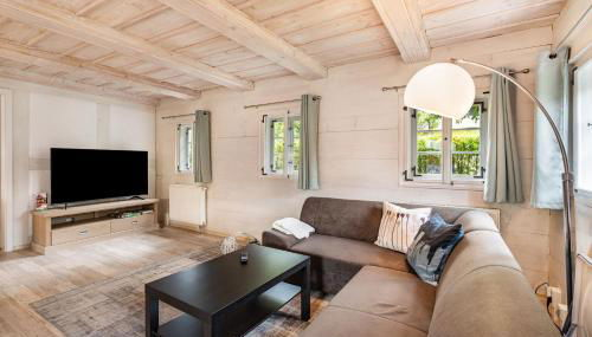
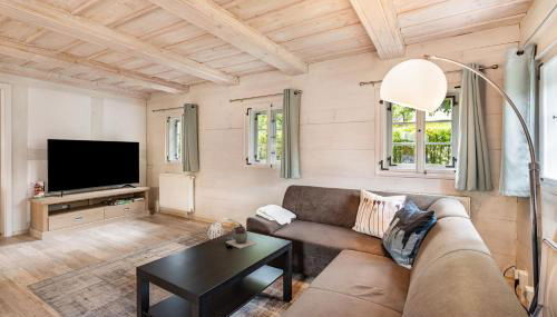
+ succulent plant (241, 235)
